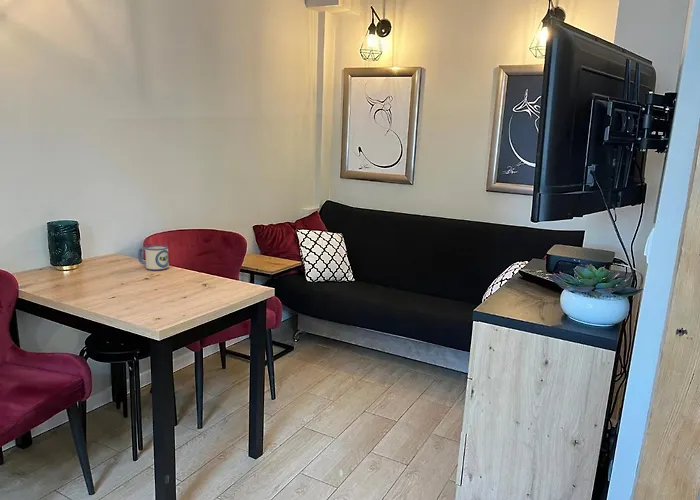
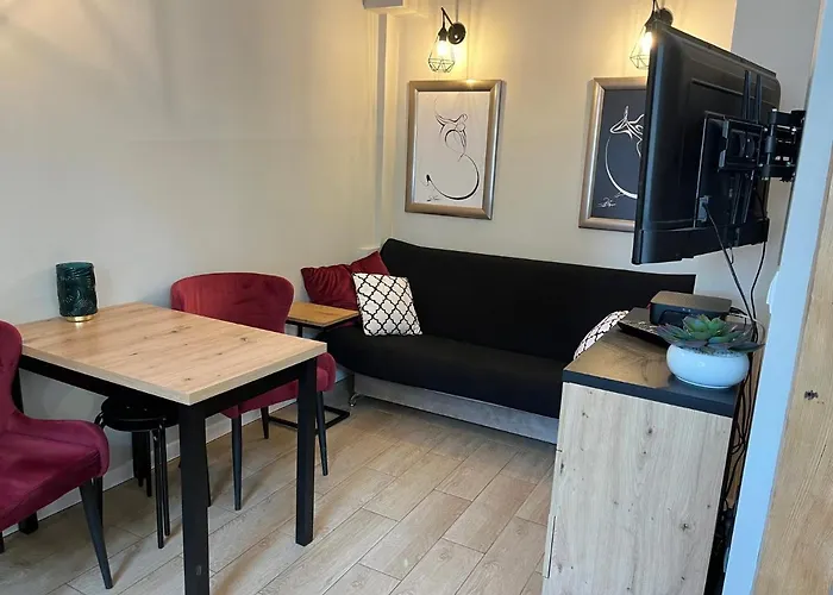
- mug (153, 257)
